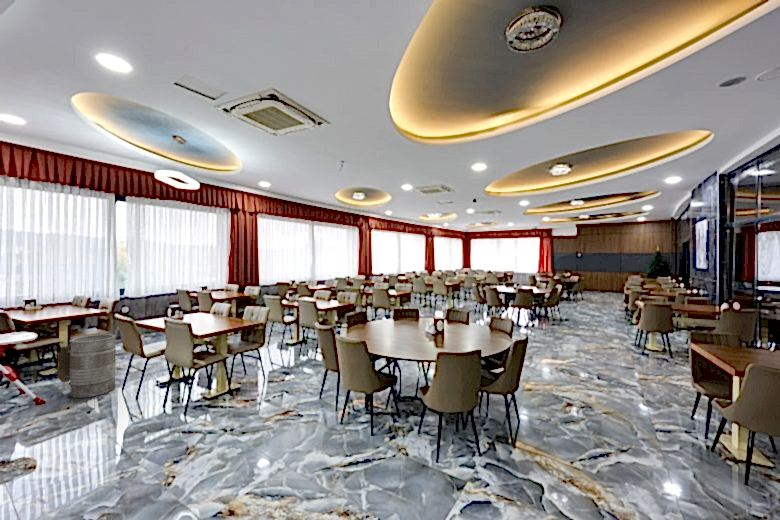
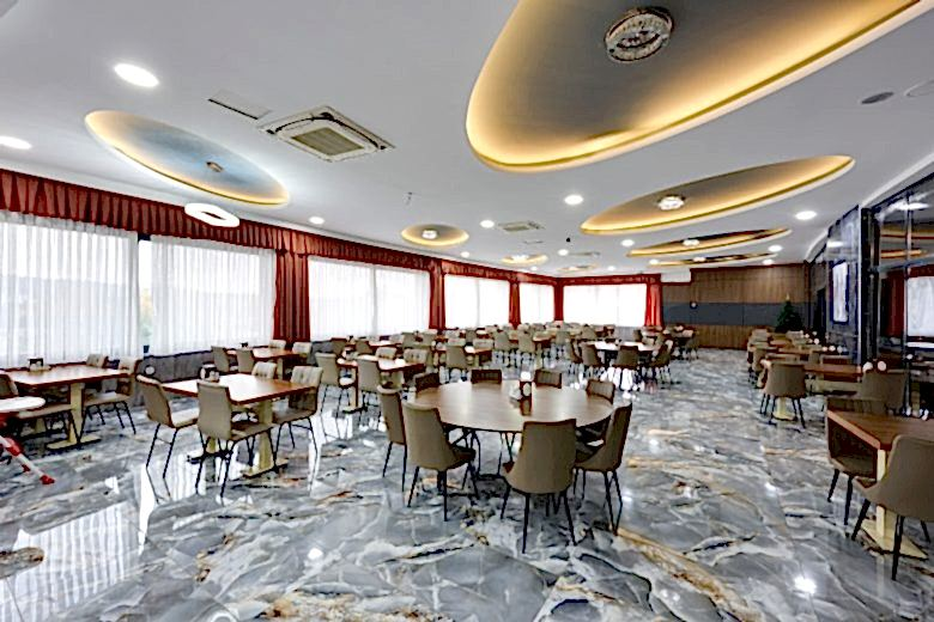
- trash can (86, 364)
